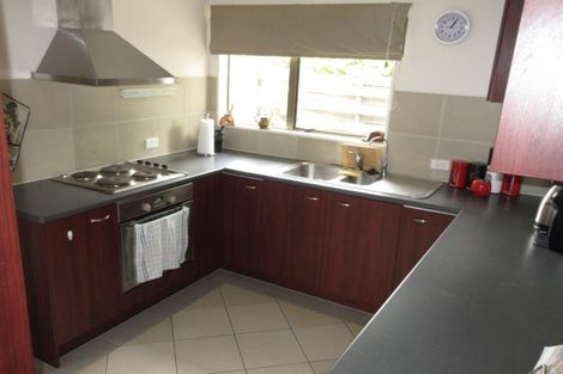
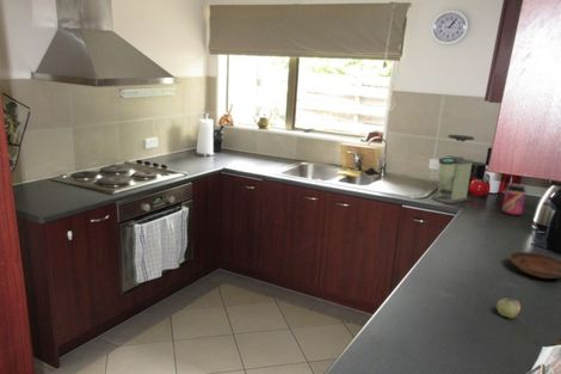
+ coffee grinder (454, 168)
+ bowl (538, 266)
+ jar (513, 198)
+ apple (511, 307)
